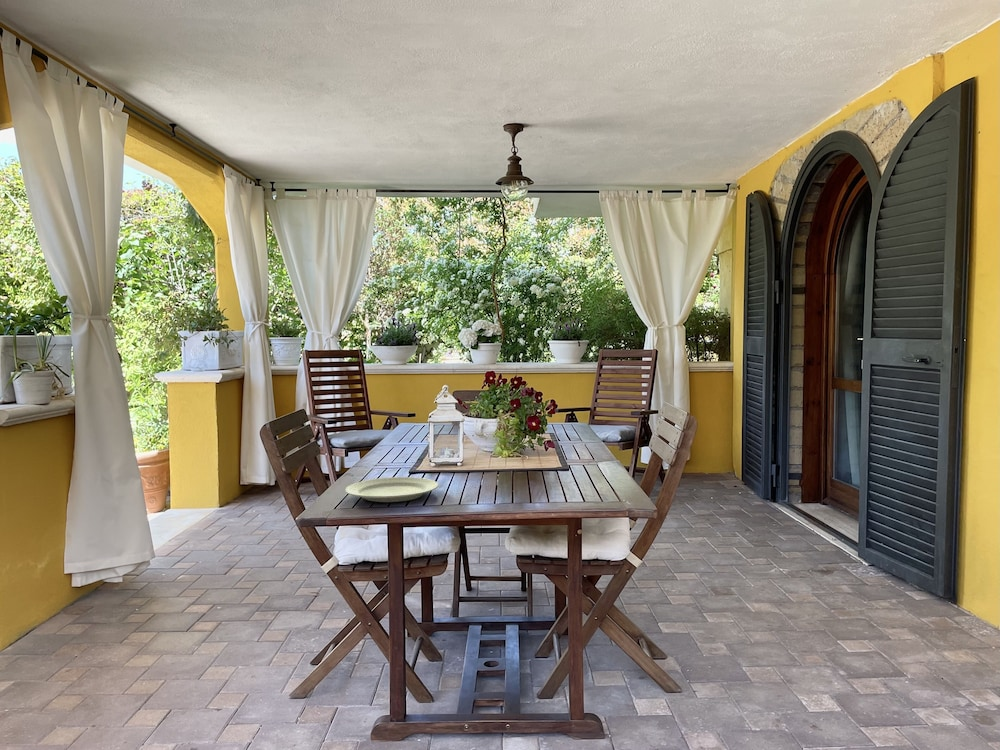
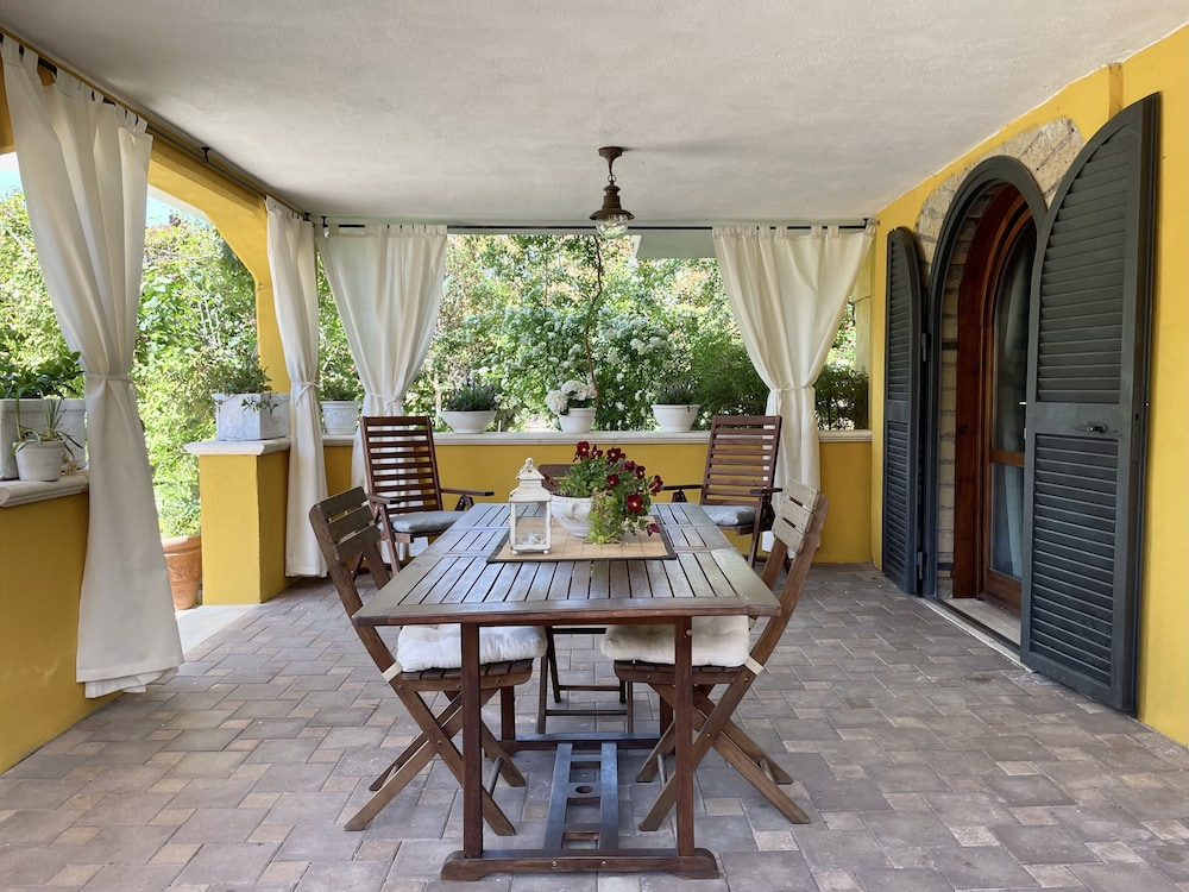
- chinaware (392, 490)
